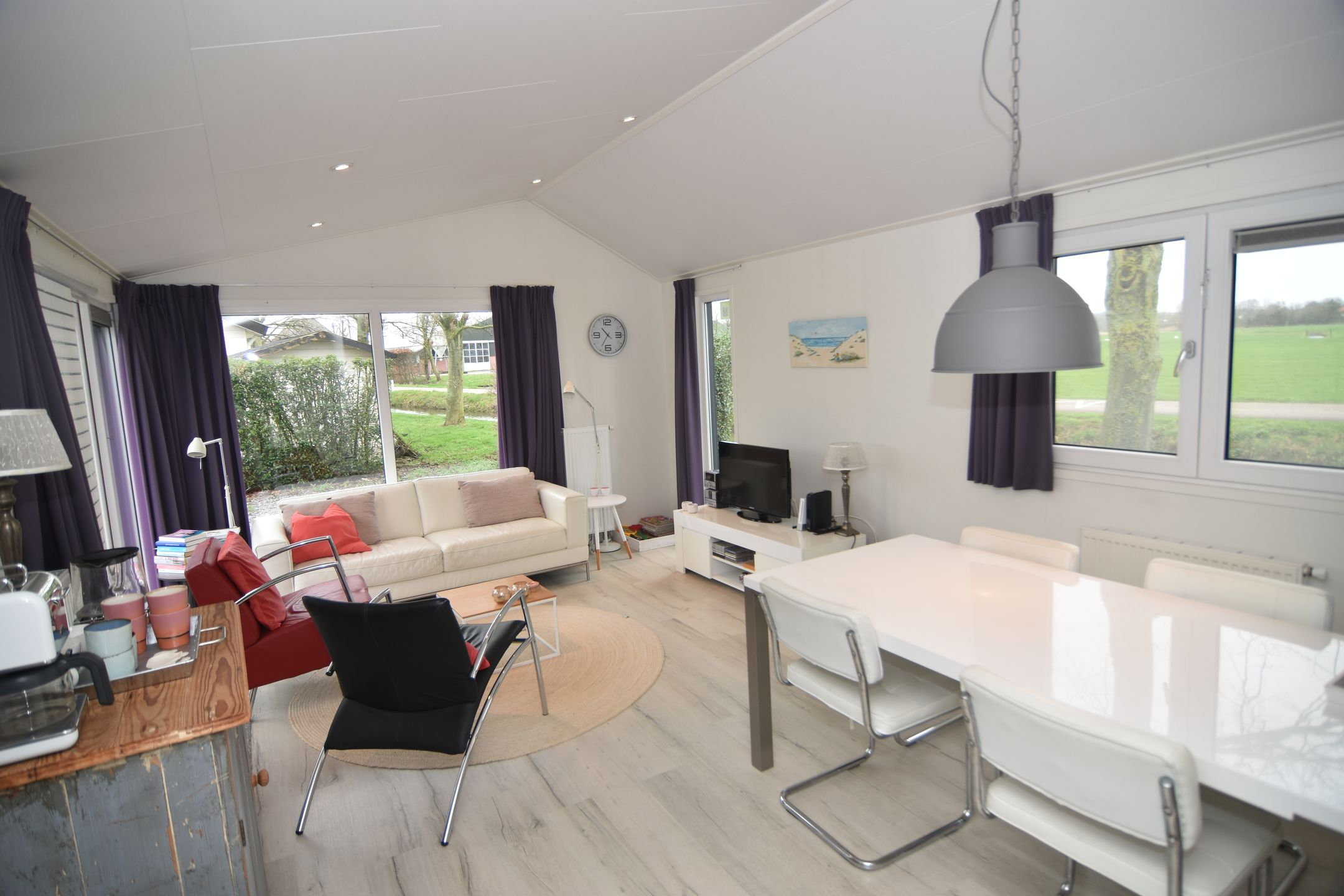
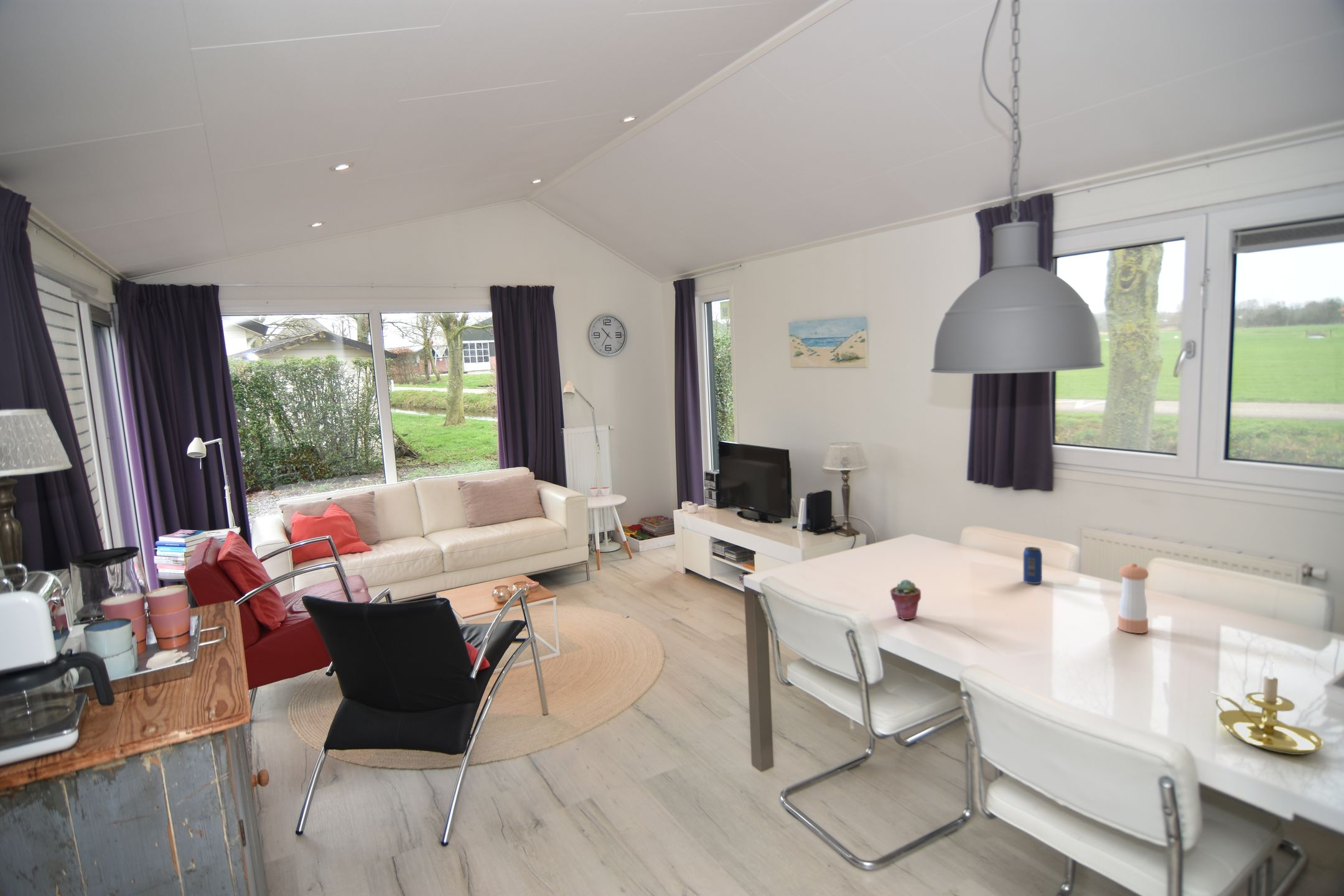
+ candle holder (1262, 694)
+ potted succulent (906, 597)
+ pepper shaker (1133, 596)
+ beverage can (1032, 564)
